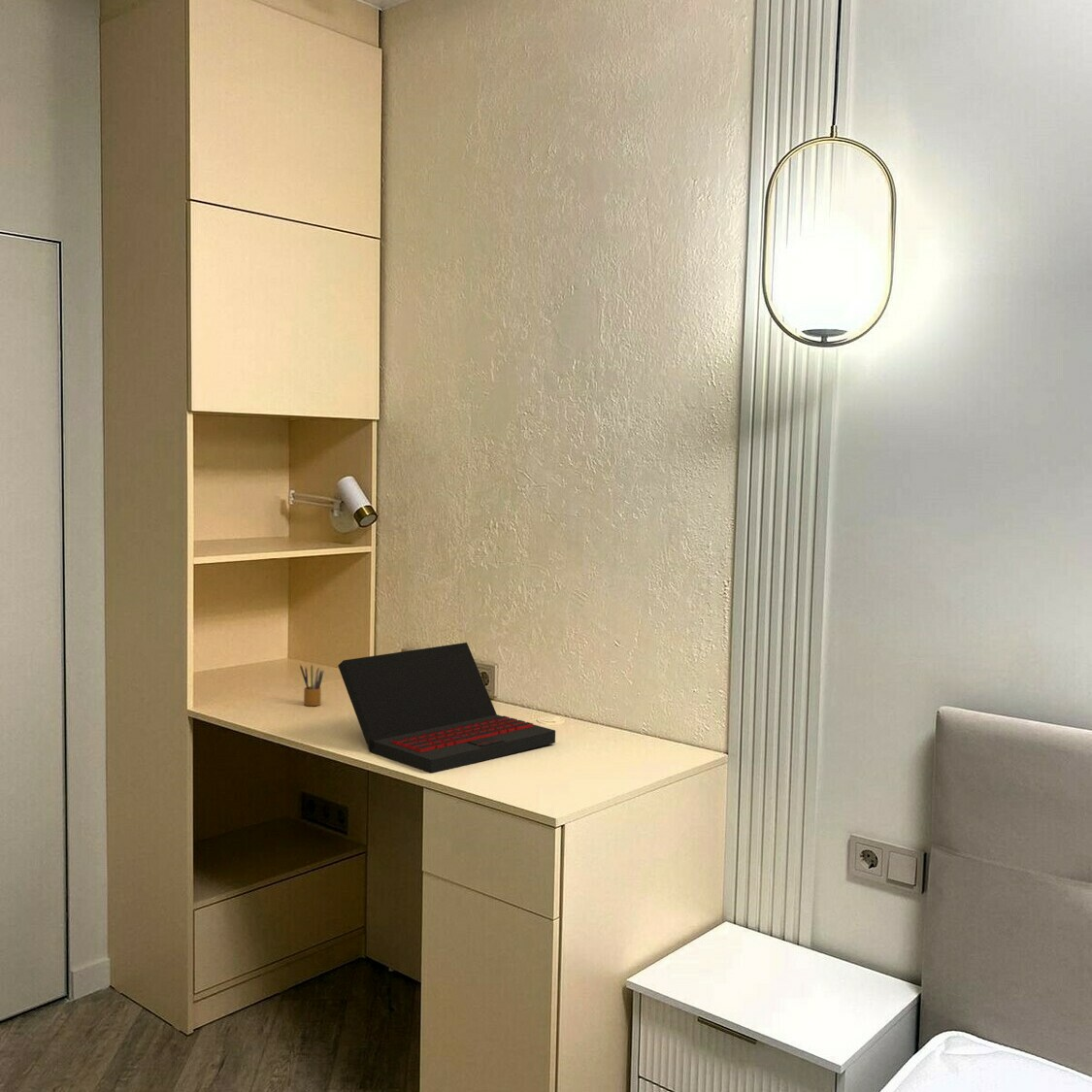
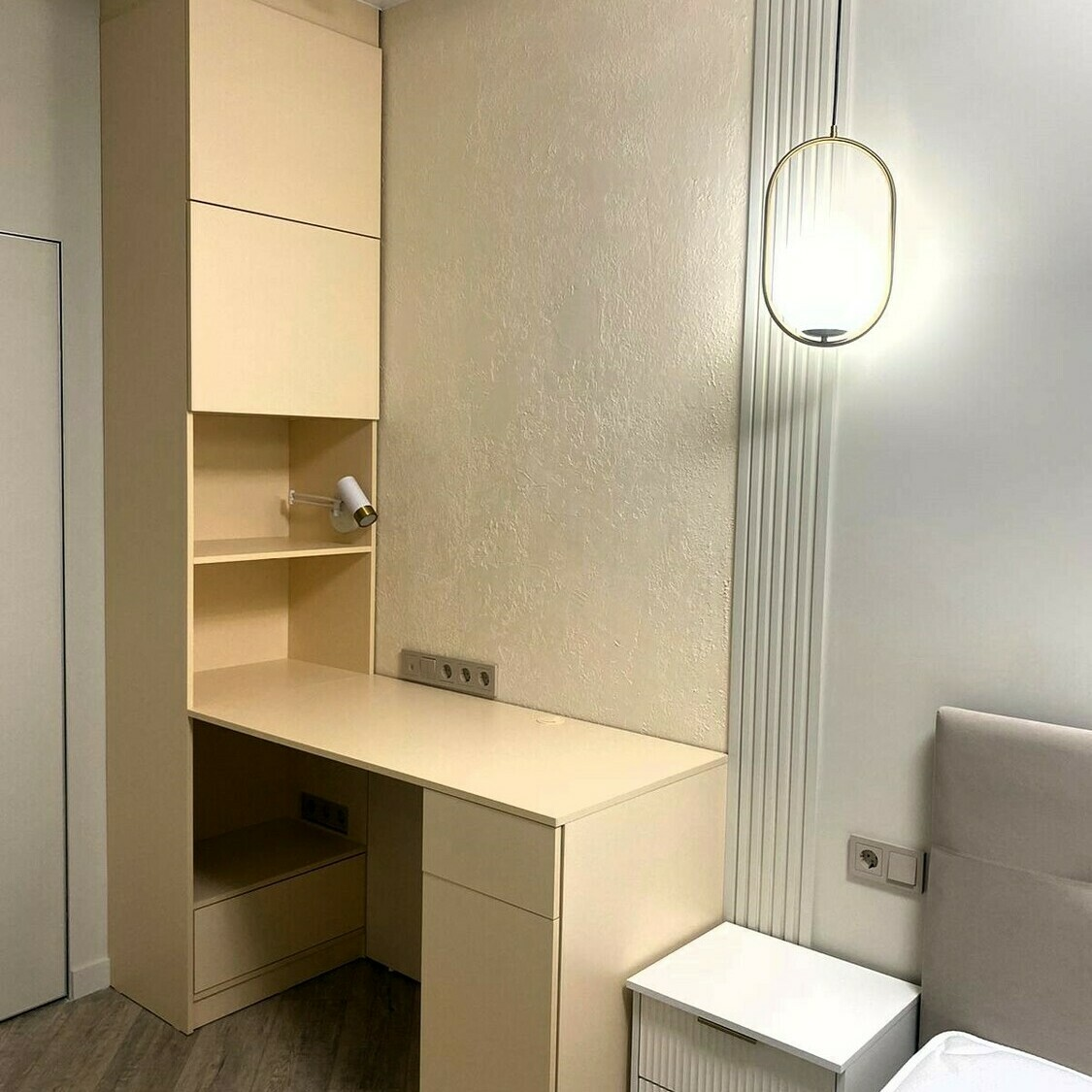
- laptop (447, 701)
- pencil box (311, 683)
